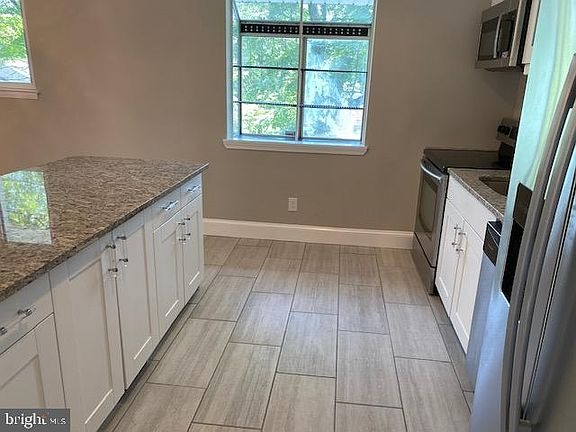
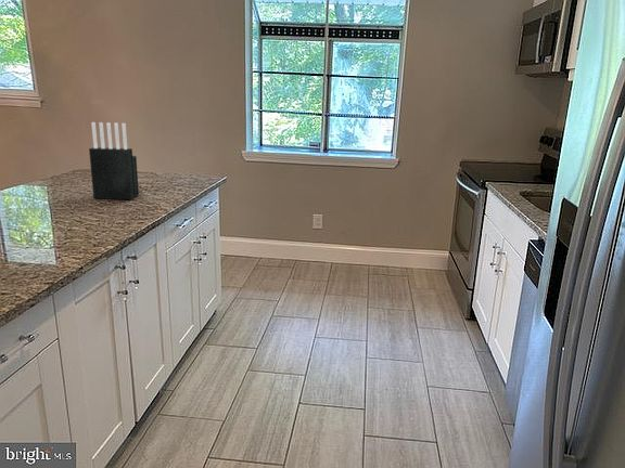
+ knife block (114, 159)
